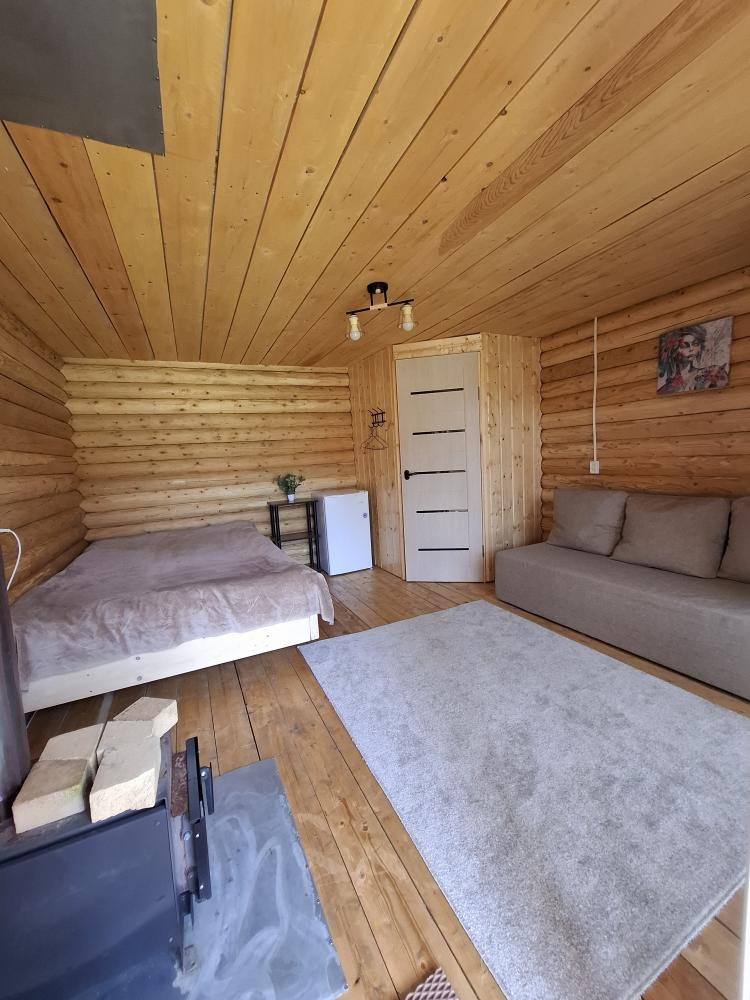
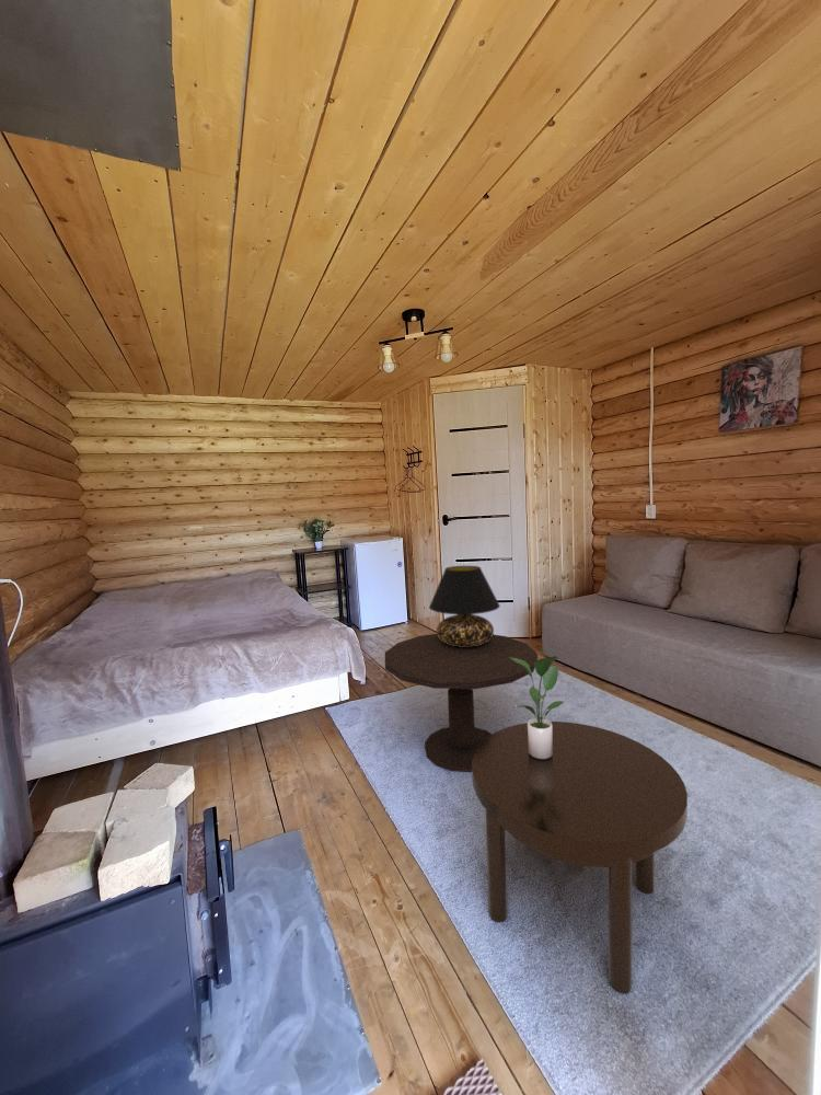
+ table lamp (464, 606)
+ potted plant (540, 700)
+ side table (460, 701)
+ side table (571, 834)
